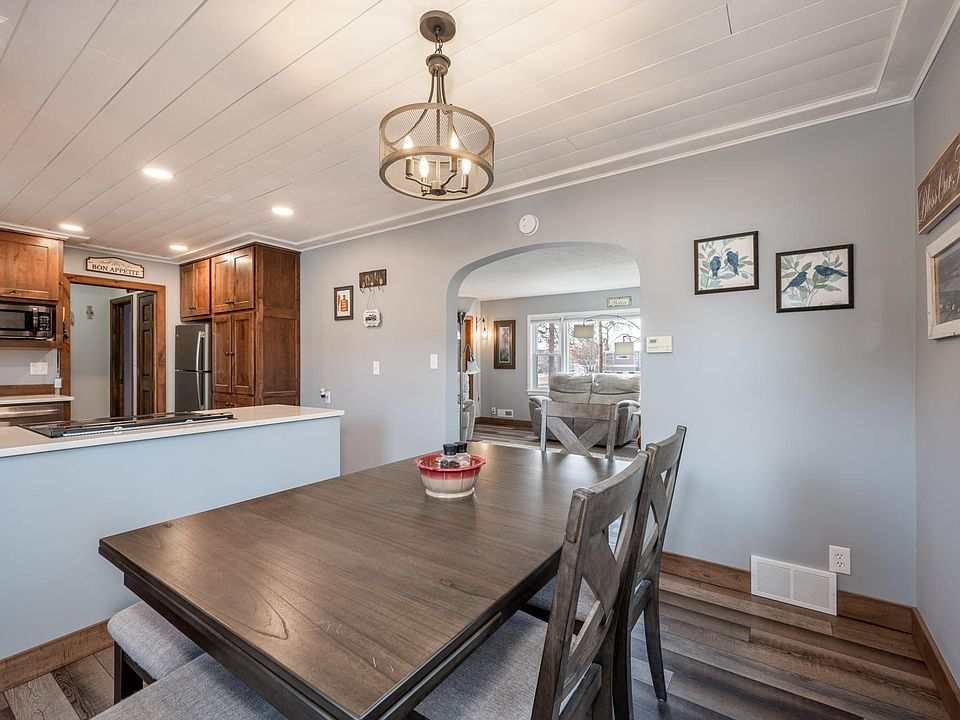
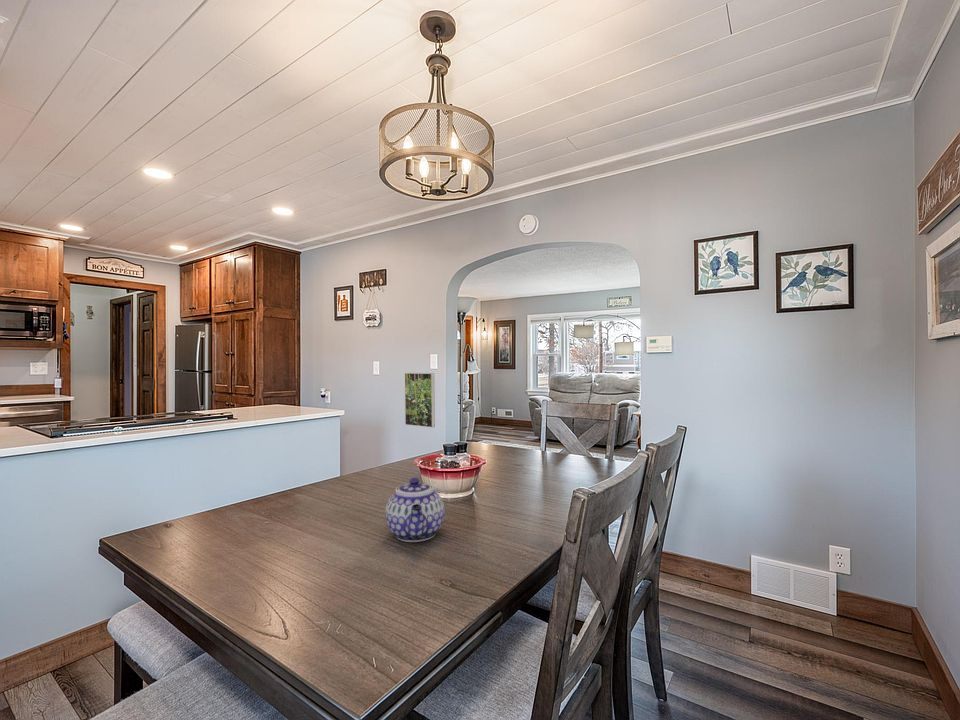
+ teapot (415, 506)
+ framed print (419, 399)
